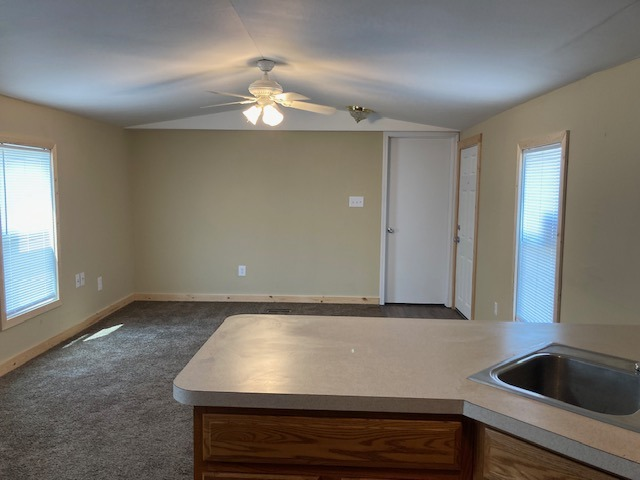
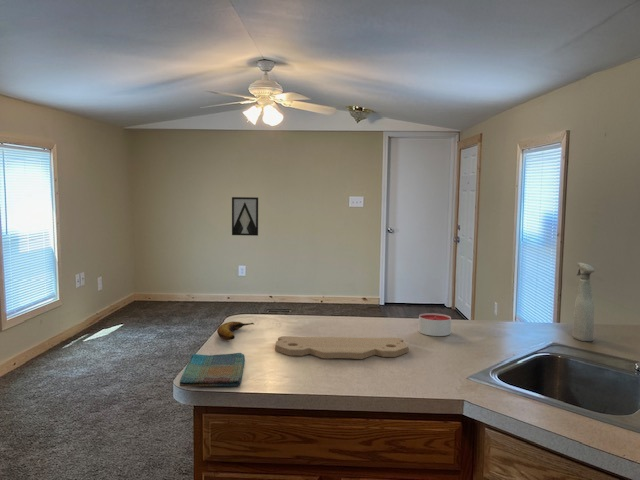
+ banana (233, 329)
+ cutting board (341, 347)
+ spray bottle (584, 301)
+ wall art (245, 216)
+ candle (434, 323)
+ dish towel (214, 368)
